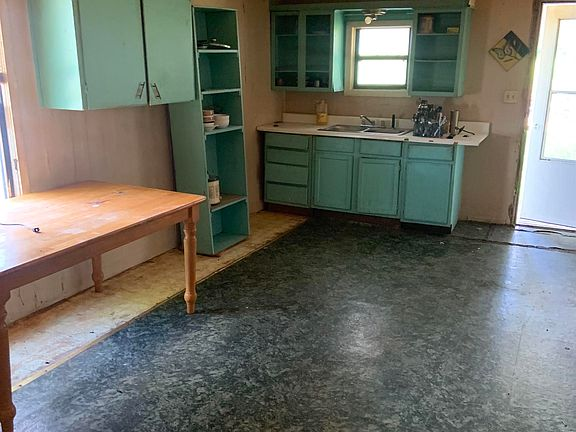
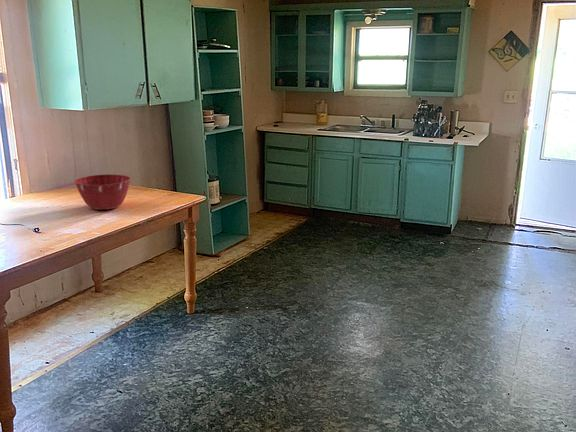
+ mixing bowl (104, 193)
